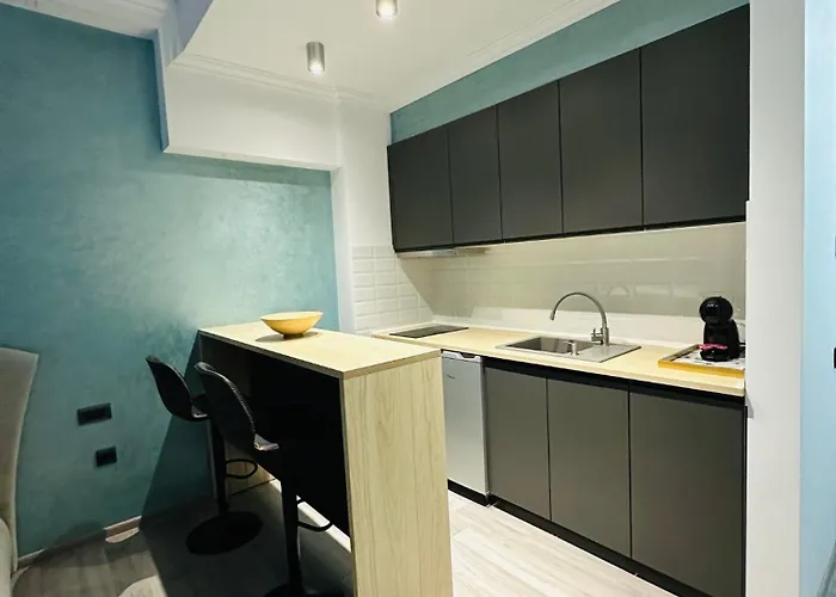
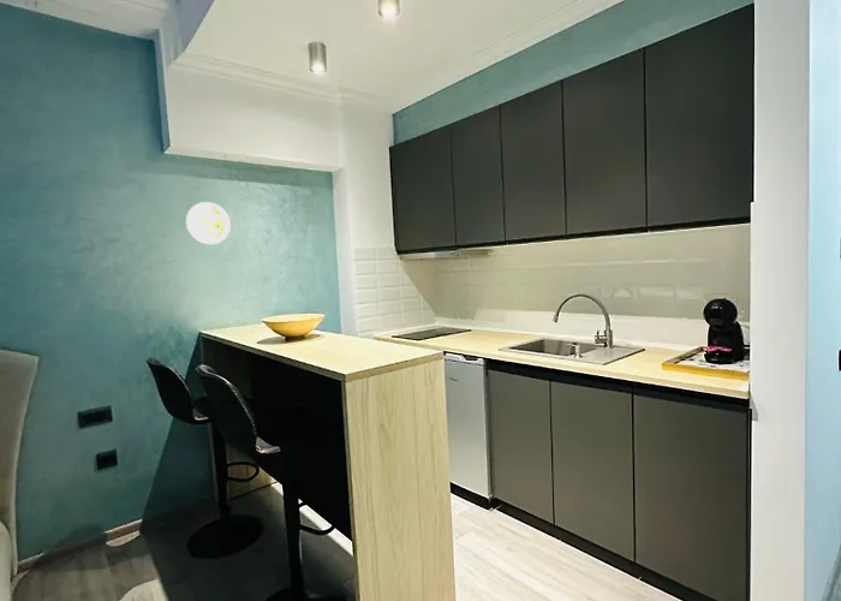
+ decorative plate (208, 222)
